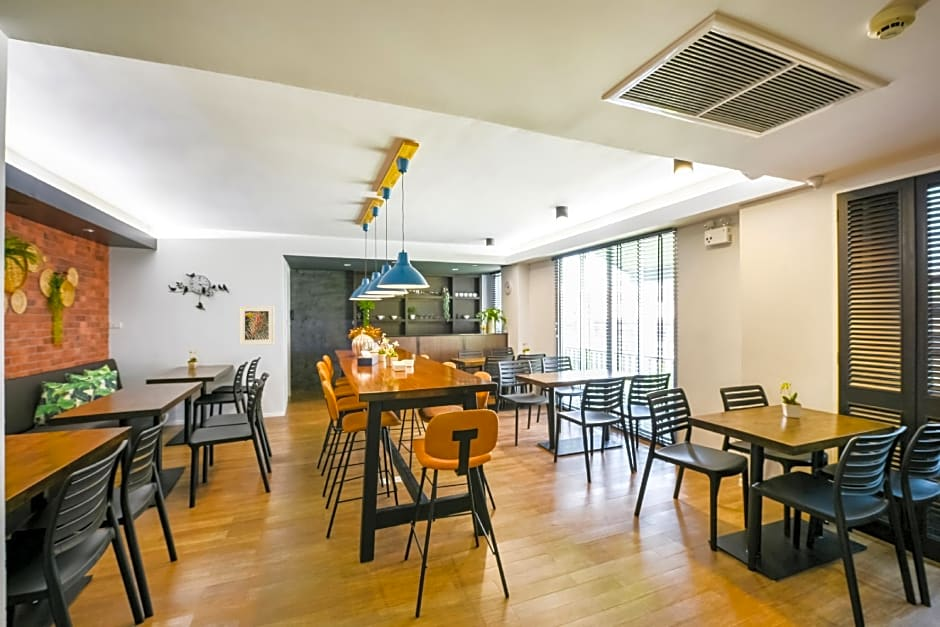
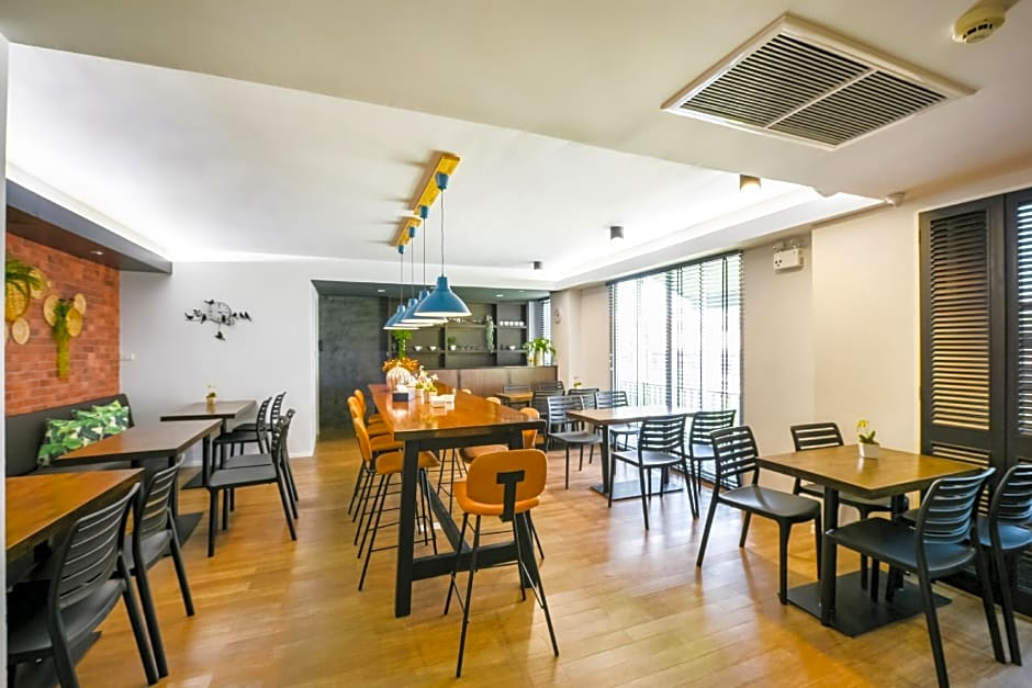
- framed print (256, 325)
